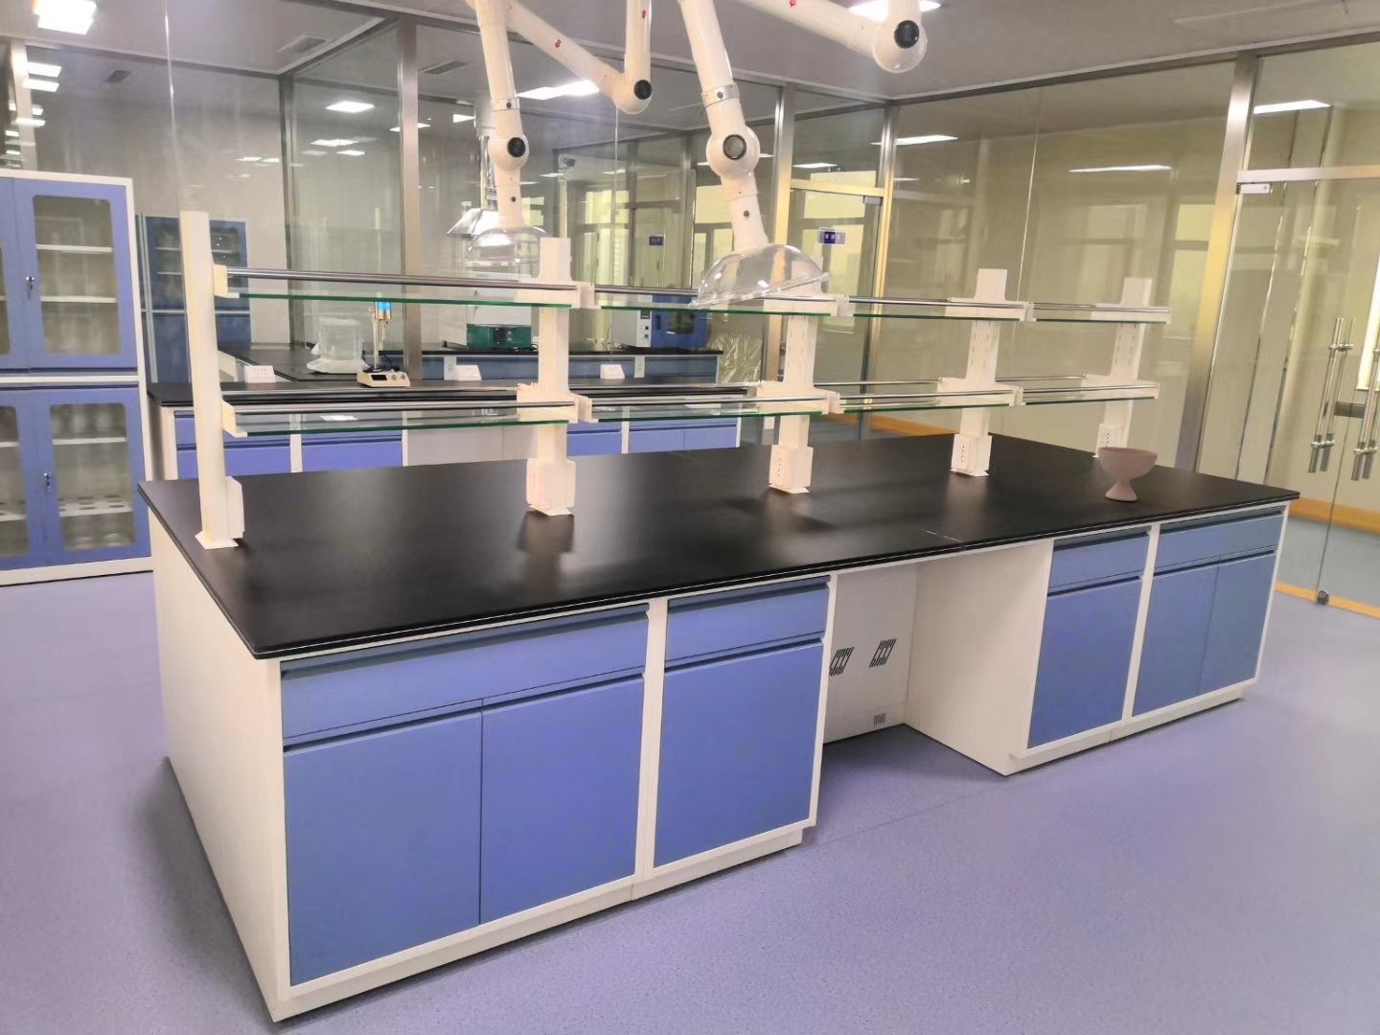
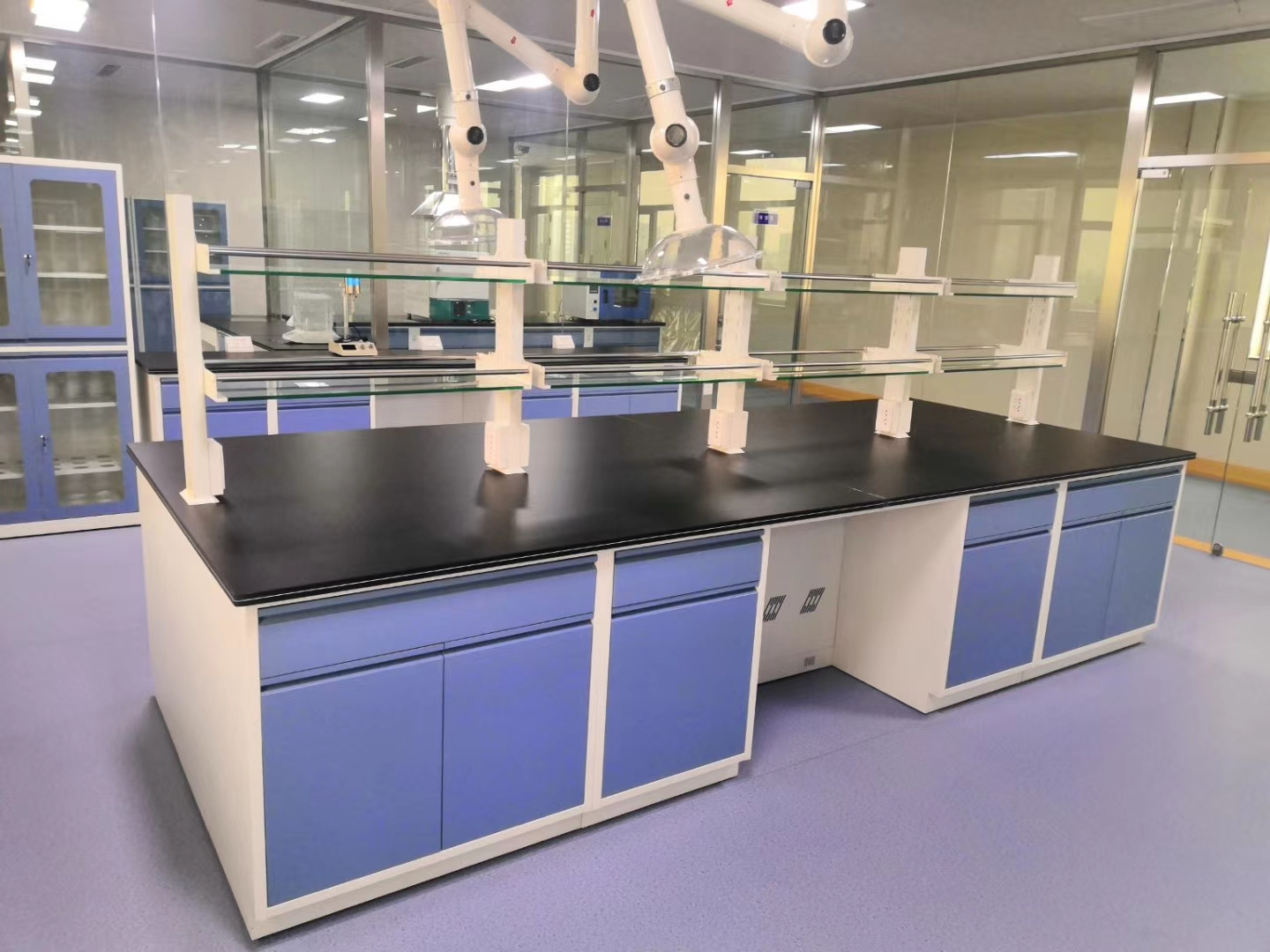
- bowl (1125, 474)
